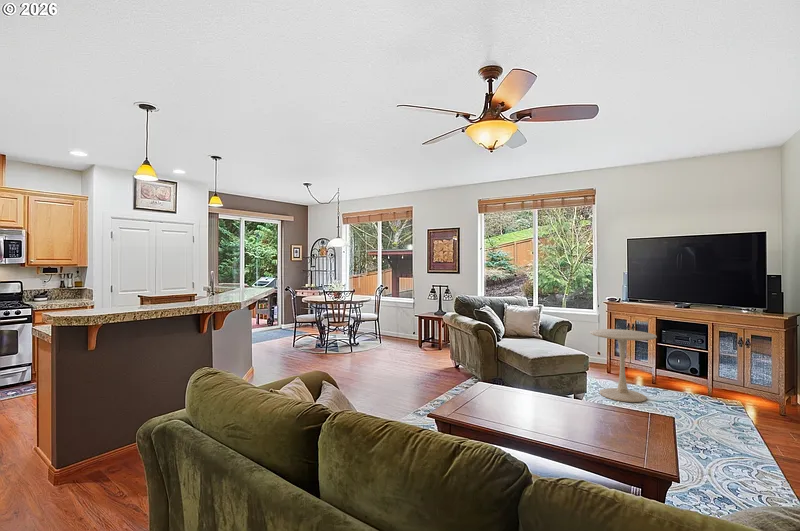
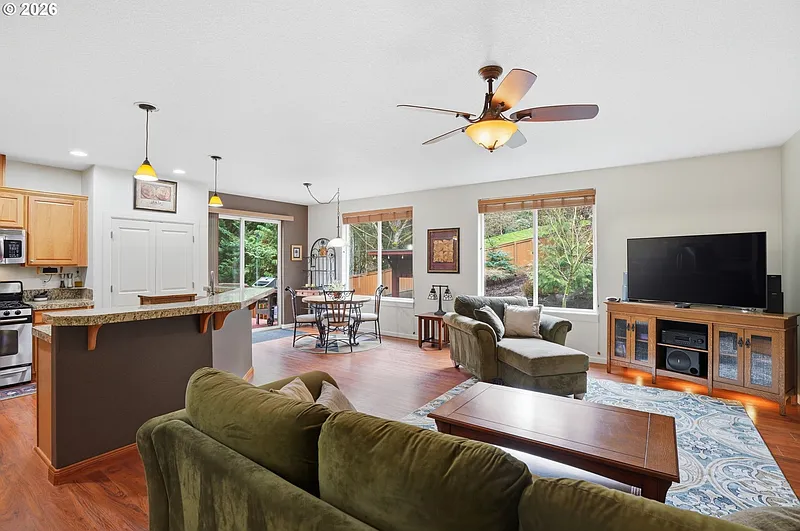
- side table (622, 364)
